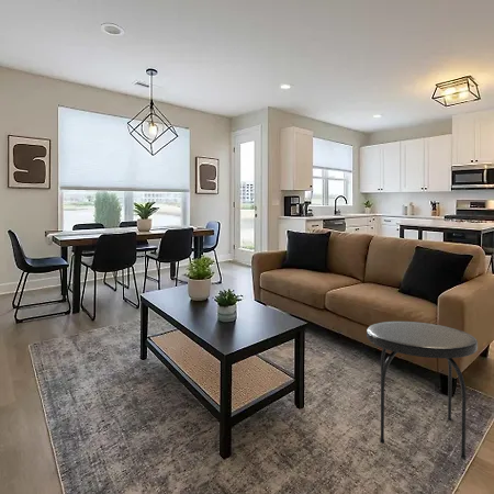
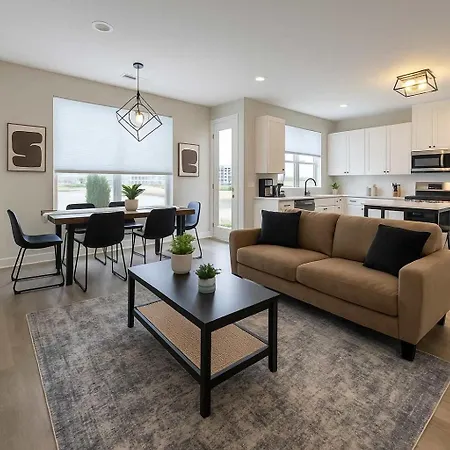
- side table (418, 356)
